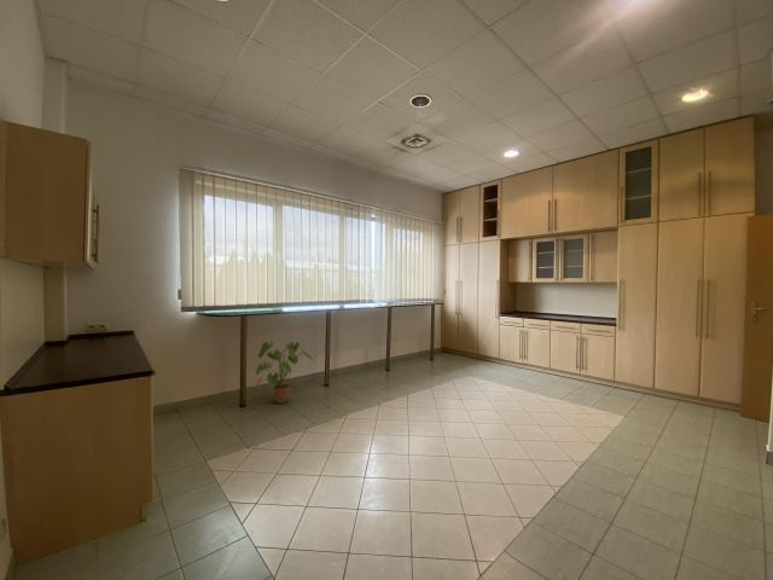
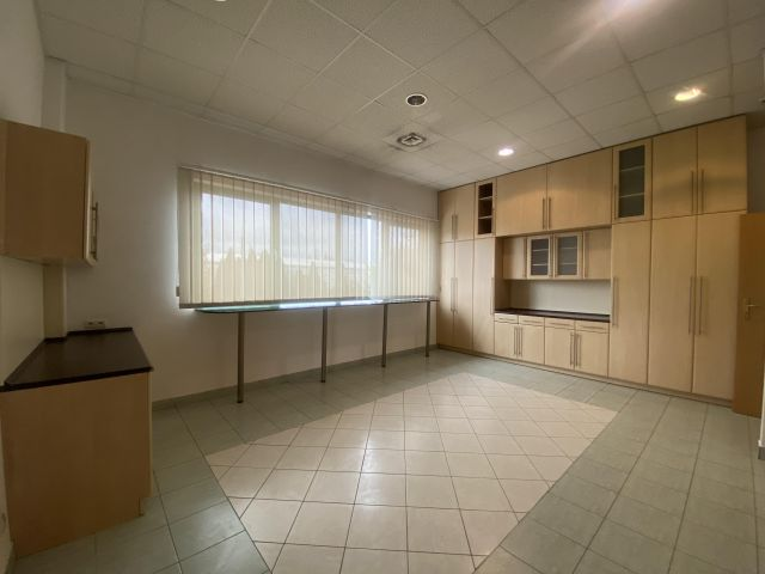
- house plant (283, 369)
